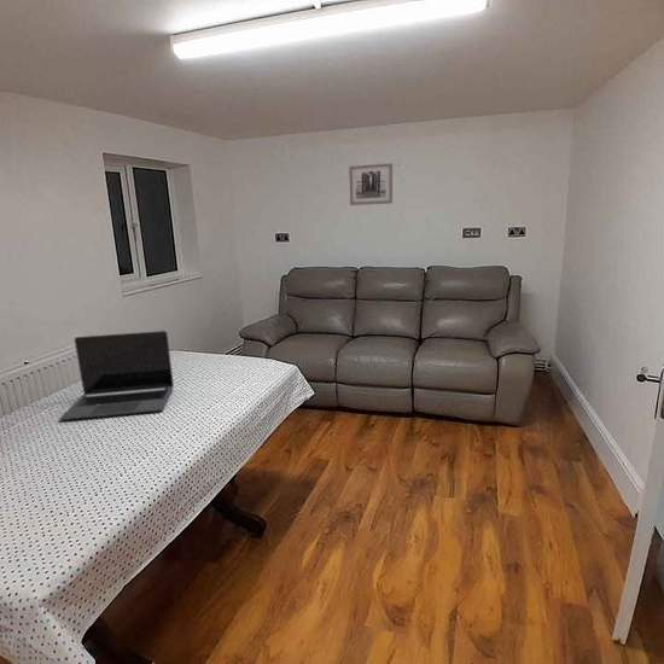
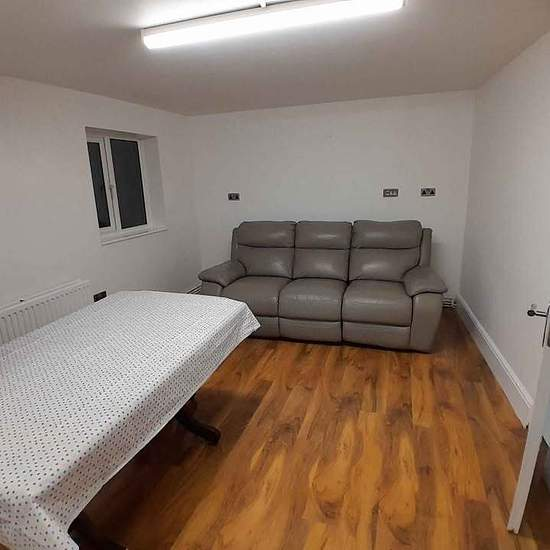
- wall art (371, 185)
- laptop (116, 373)
